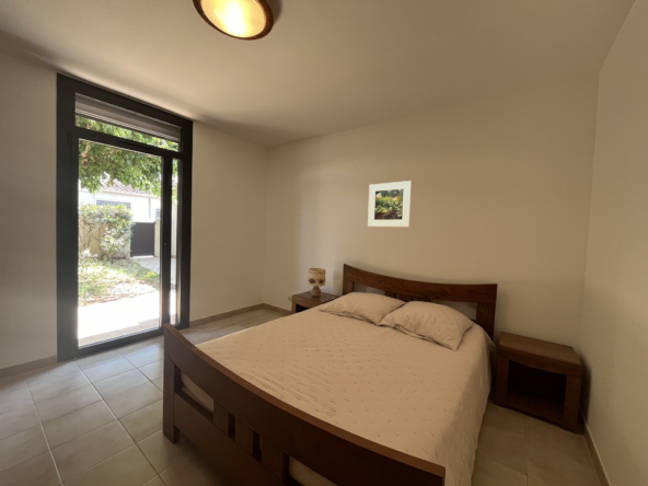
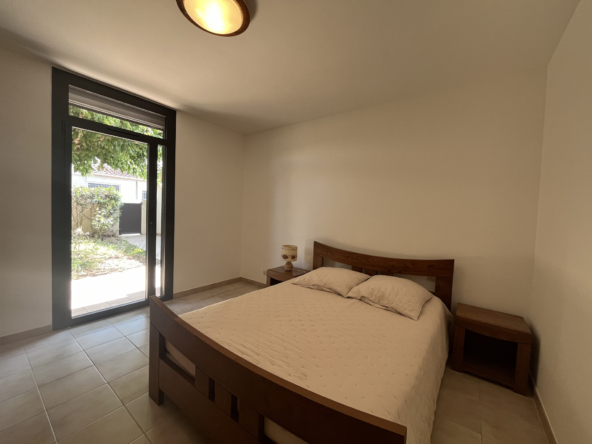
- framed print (387, 205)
